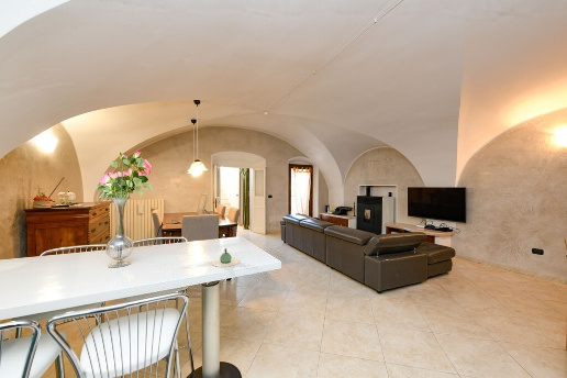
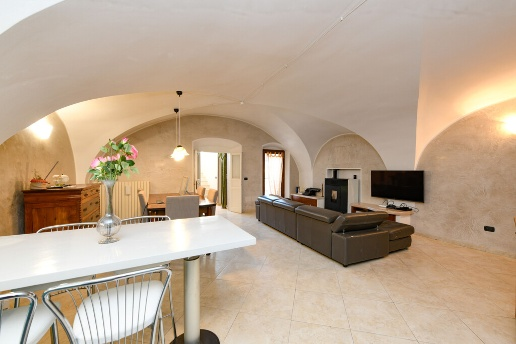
- teapot (225, 255)
